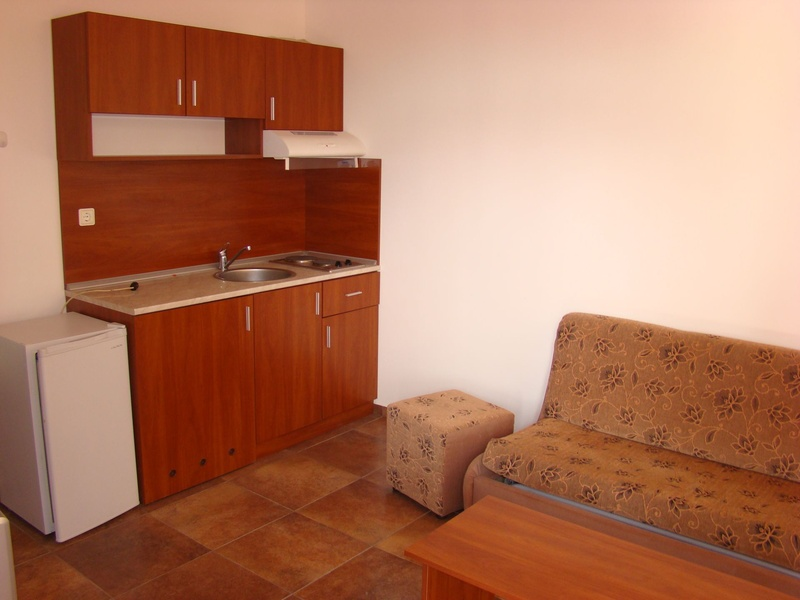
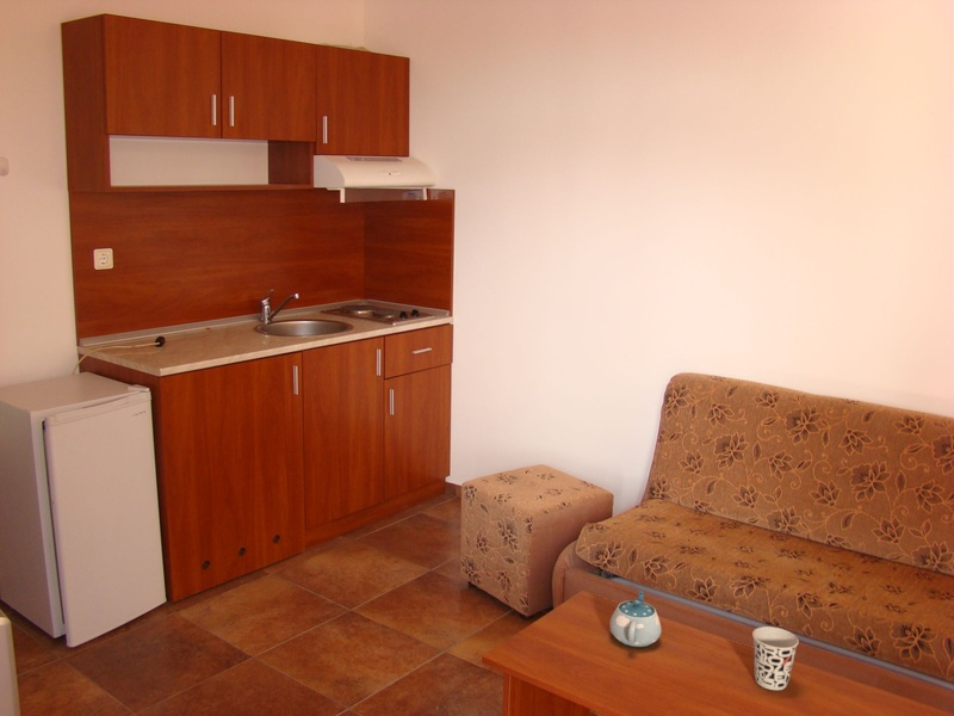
+ cup (773, 659)
+ chinaware (636, 618)
